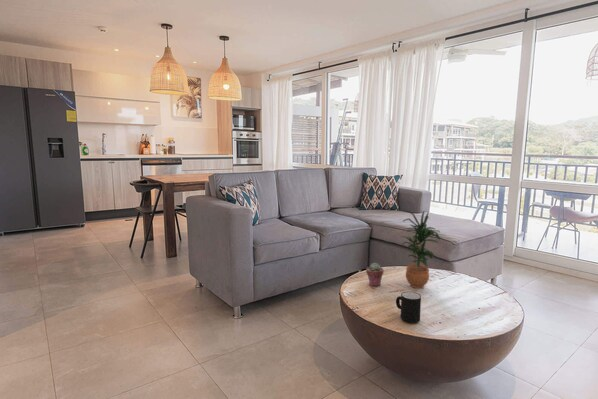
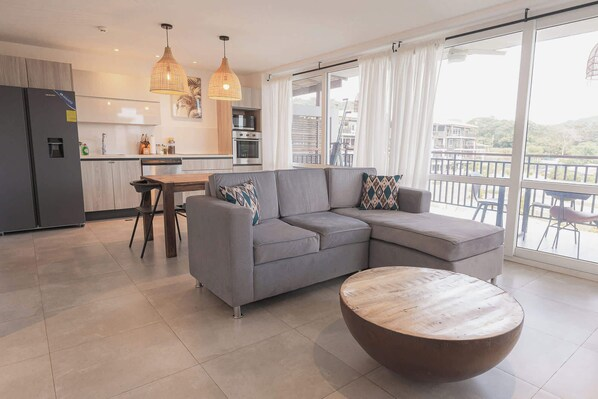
- potted succulent (374, 273)
- potted plant (422, 249)
- mug (407, 305)
